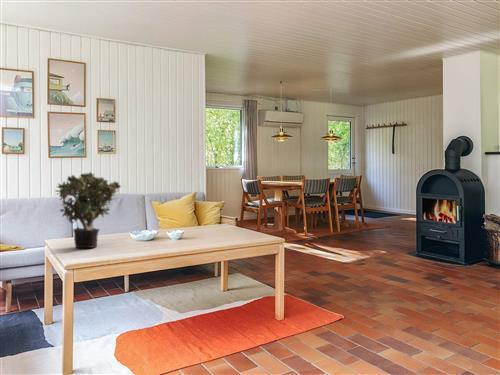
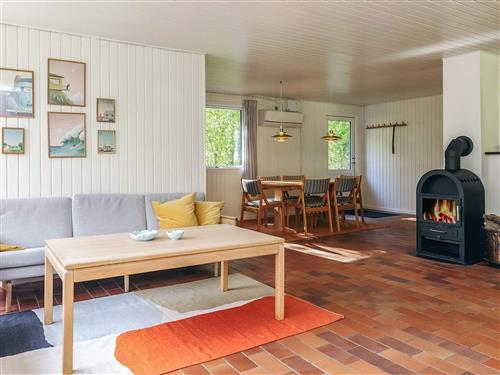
- potted plant (91, 209)
